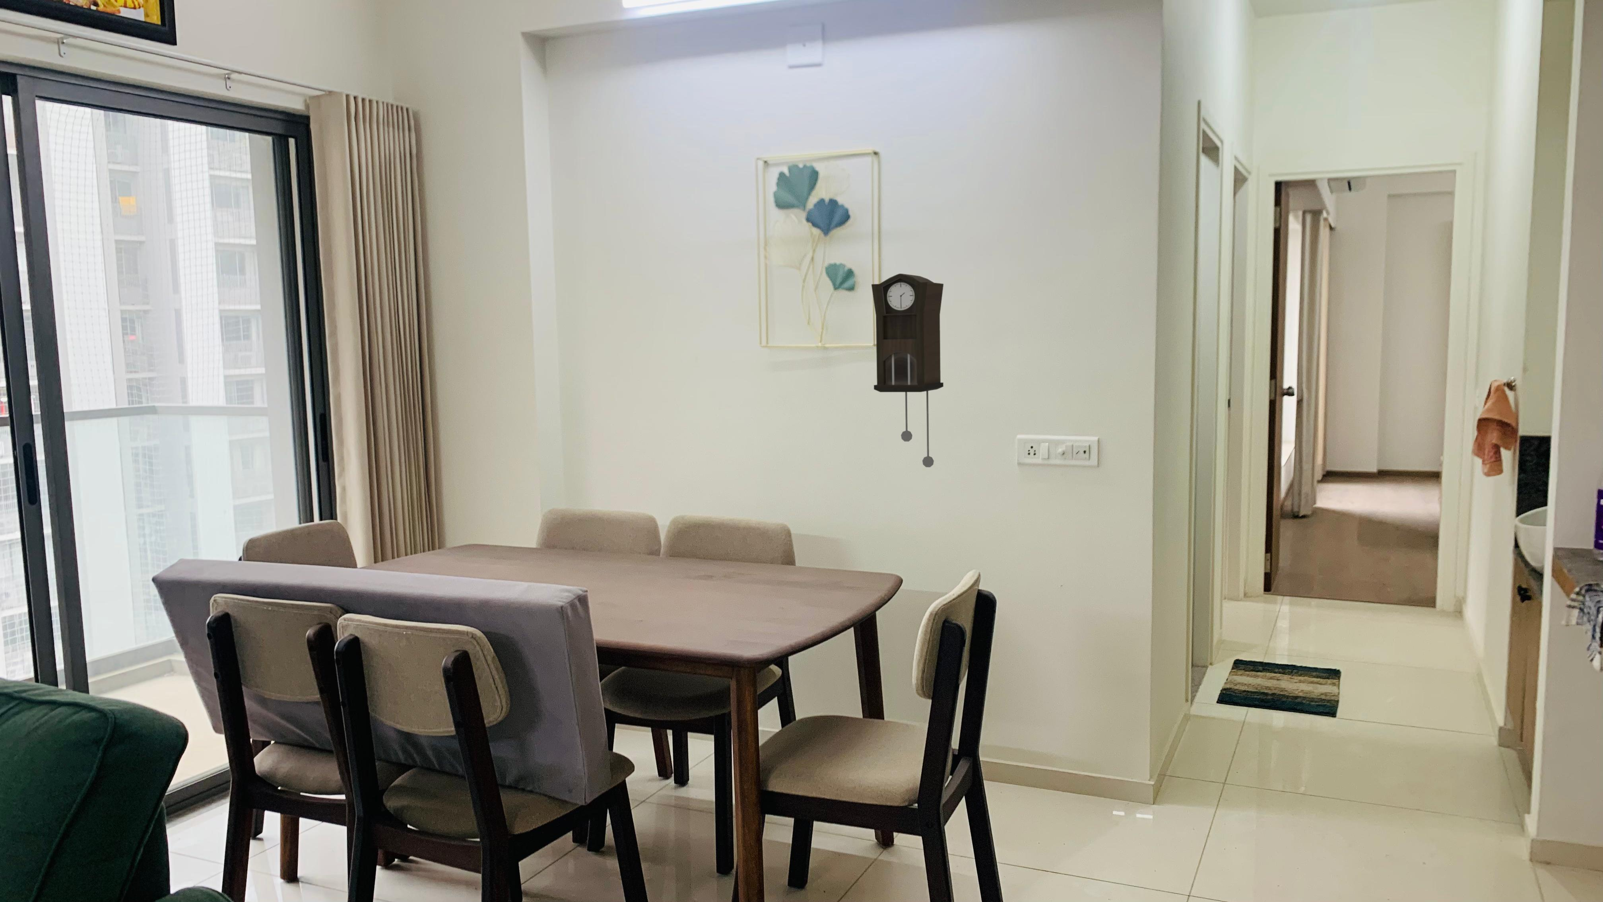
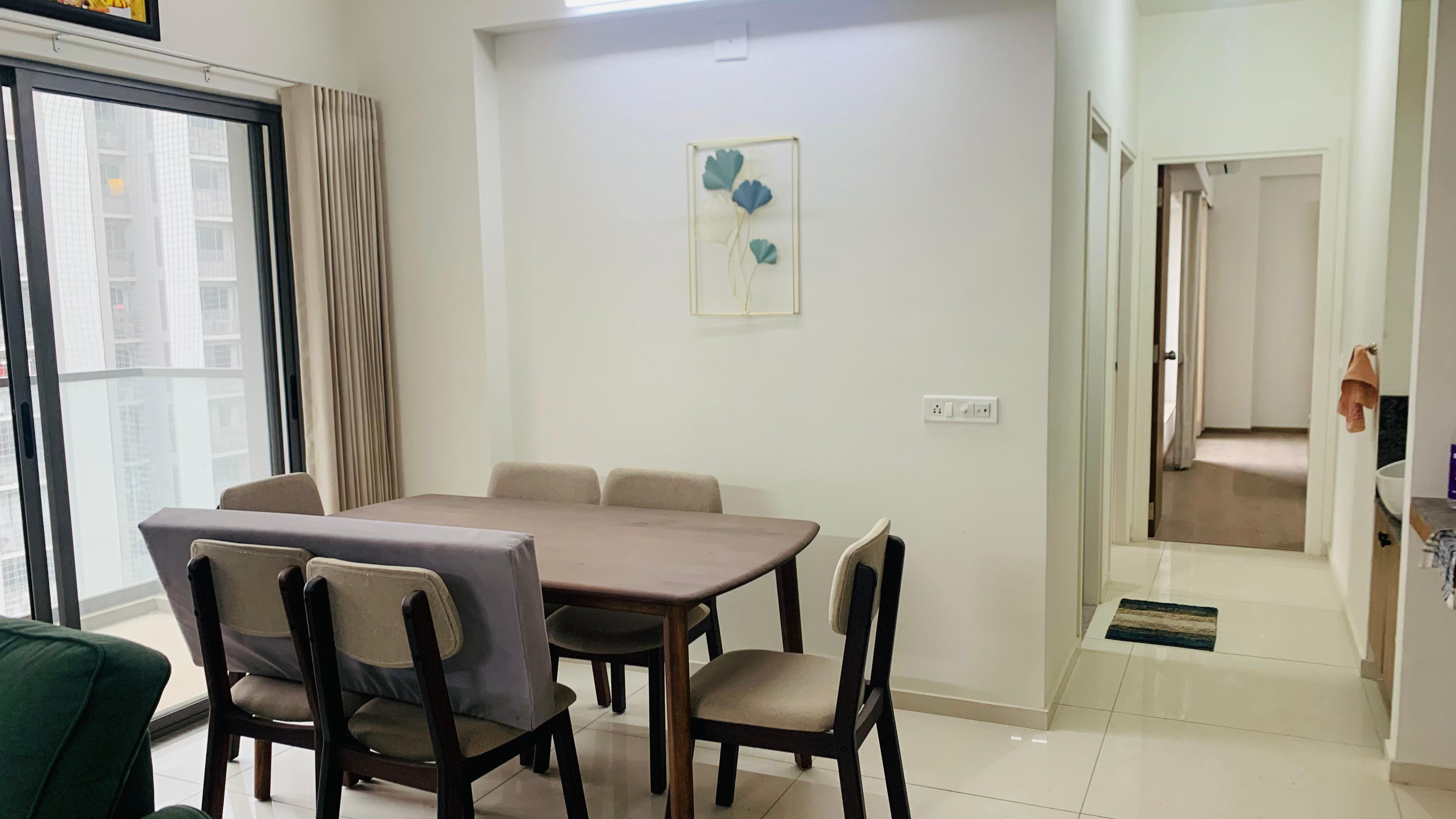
- pendulum clock (909, 372)
